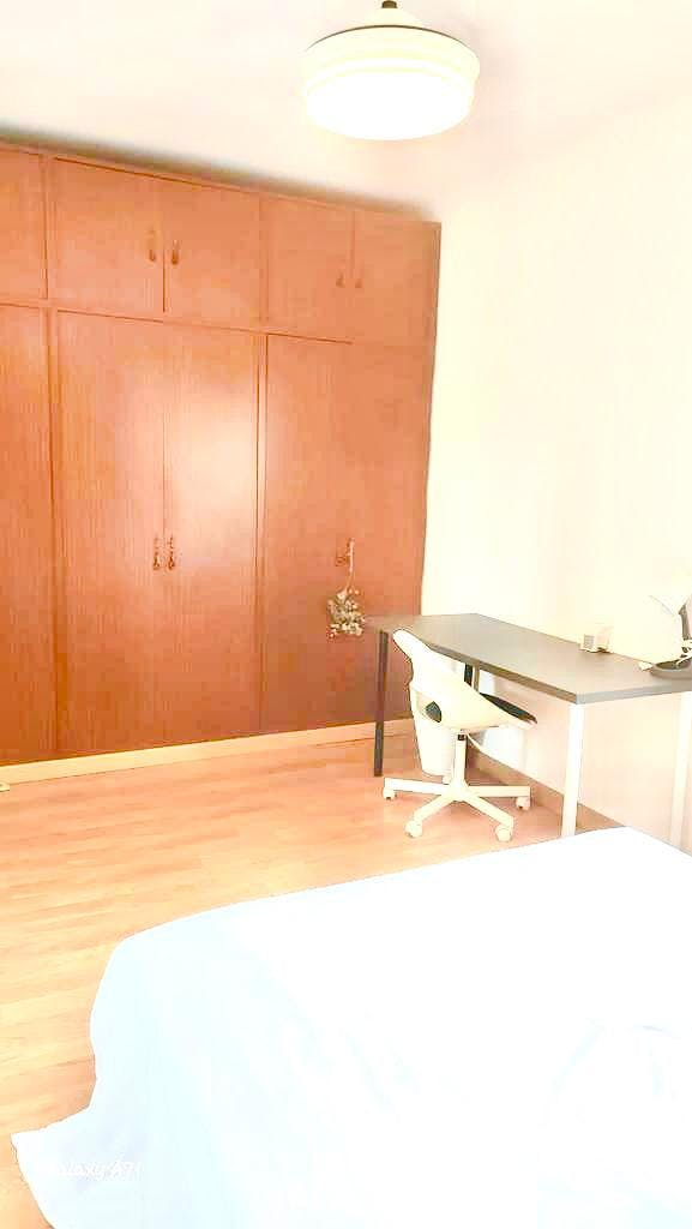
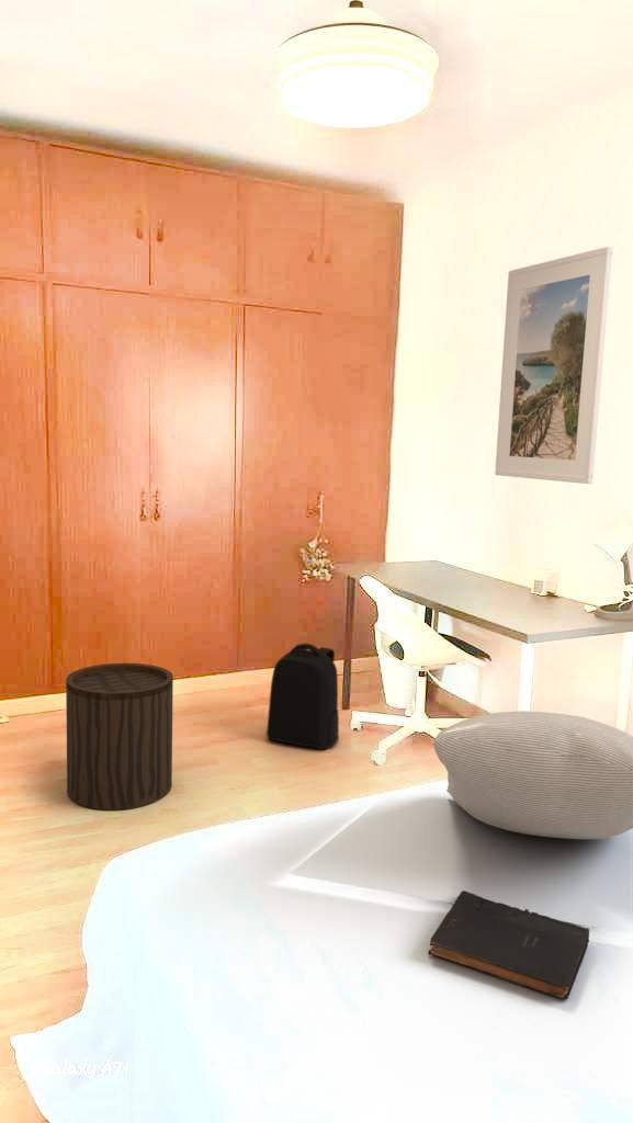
+ pillow (544, 773)
+ backpack (307, 690)
+ book (510, 939)
+ stool (120, 733)
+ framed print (547, 371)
